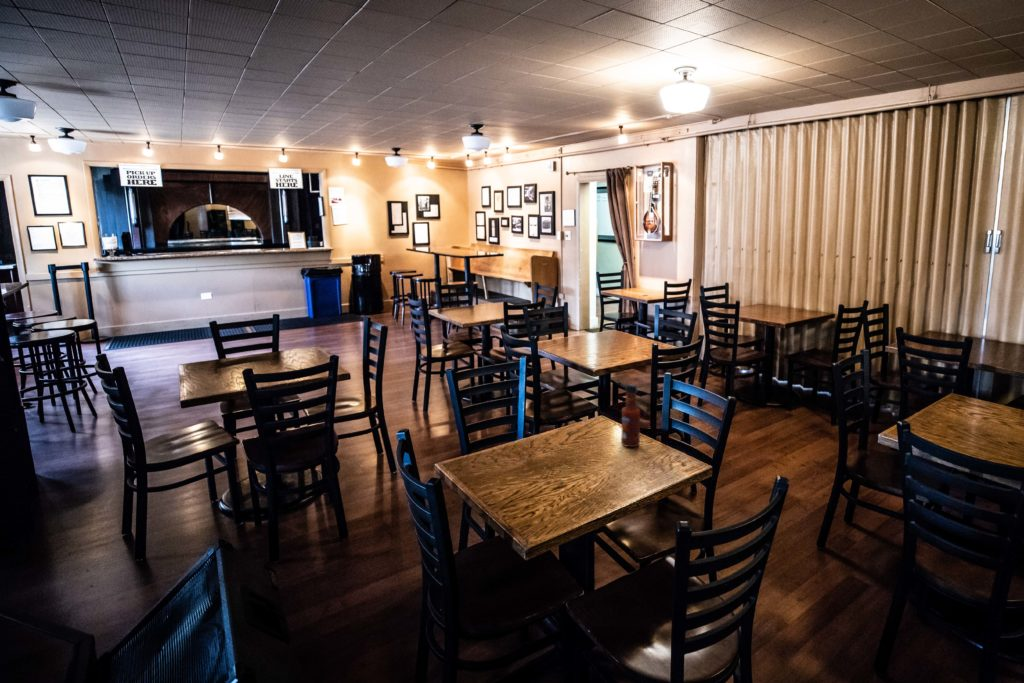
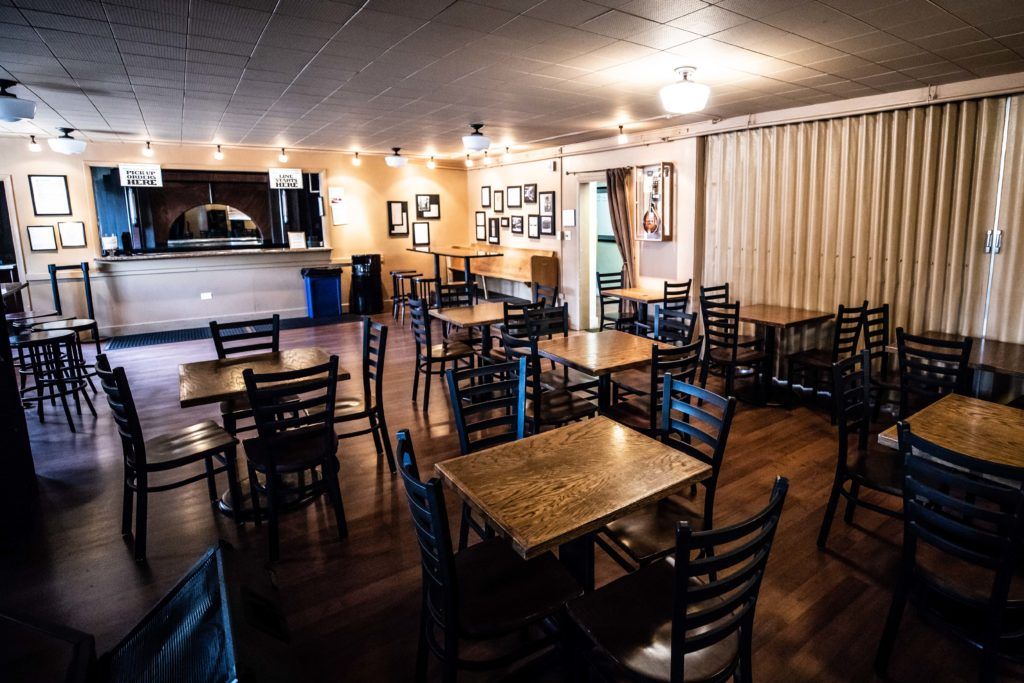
- tabasco sauce (630, 415)
